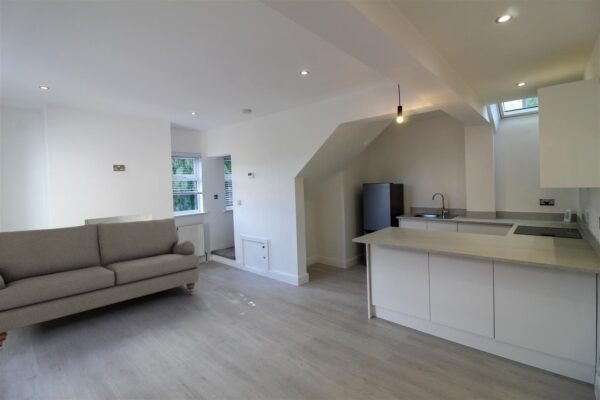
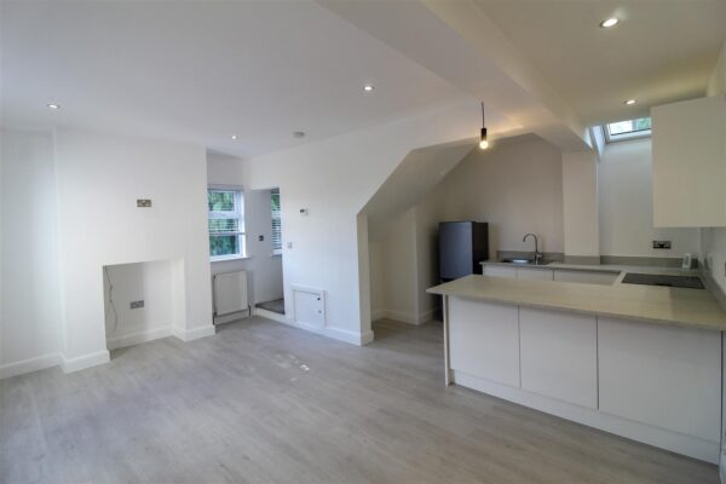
- sofa (103, 266)
